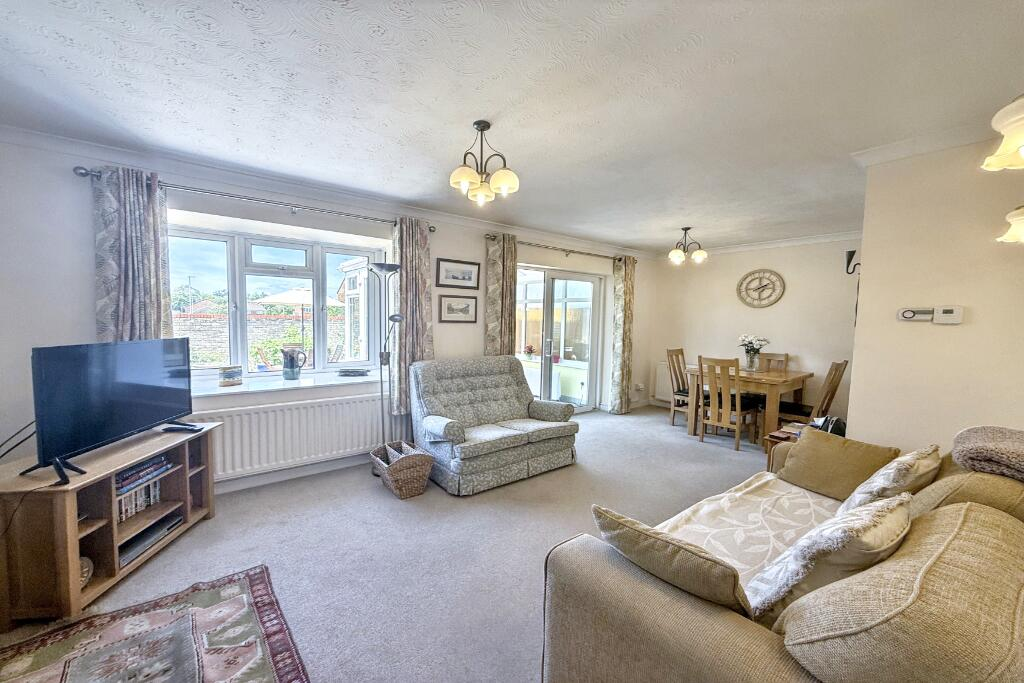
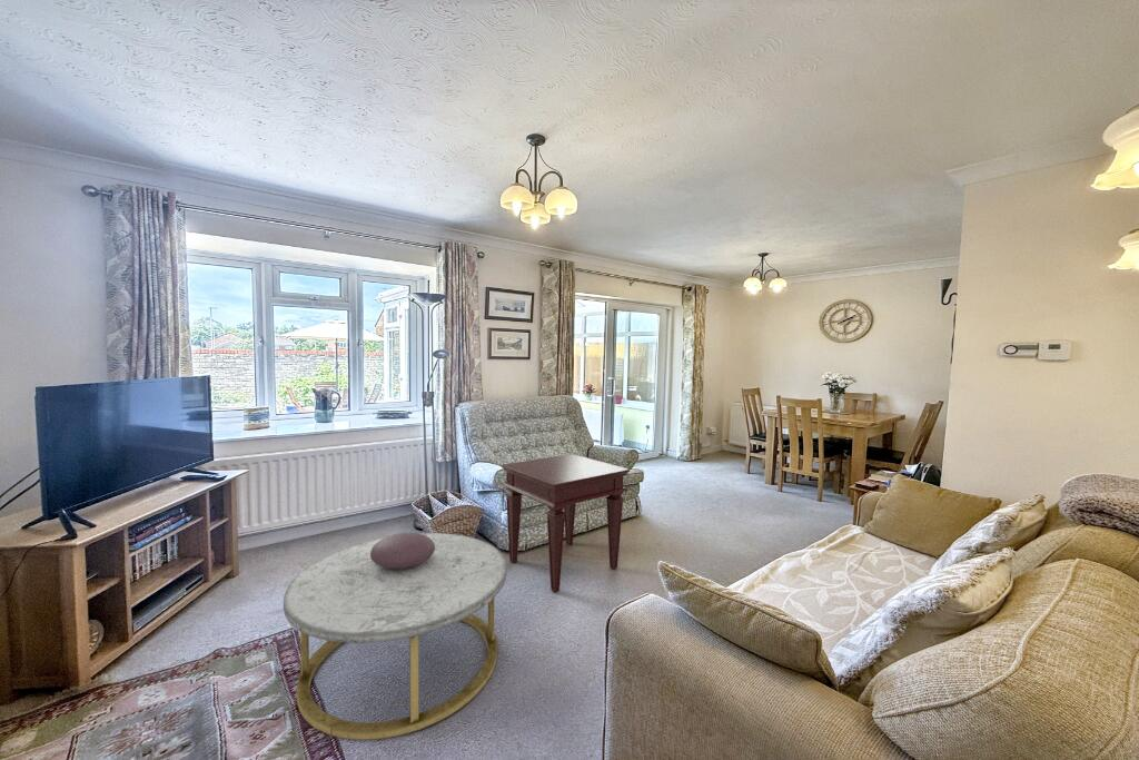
+ side table (563, 515)
+ coffee table (404, 616)
+ decorative bowl (403, 549)
